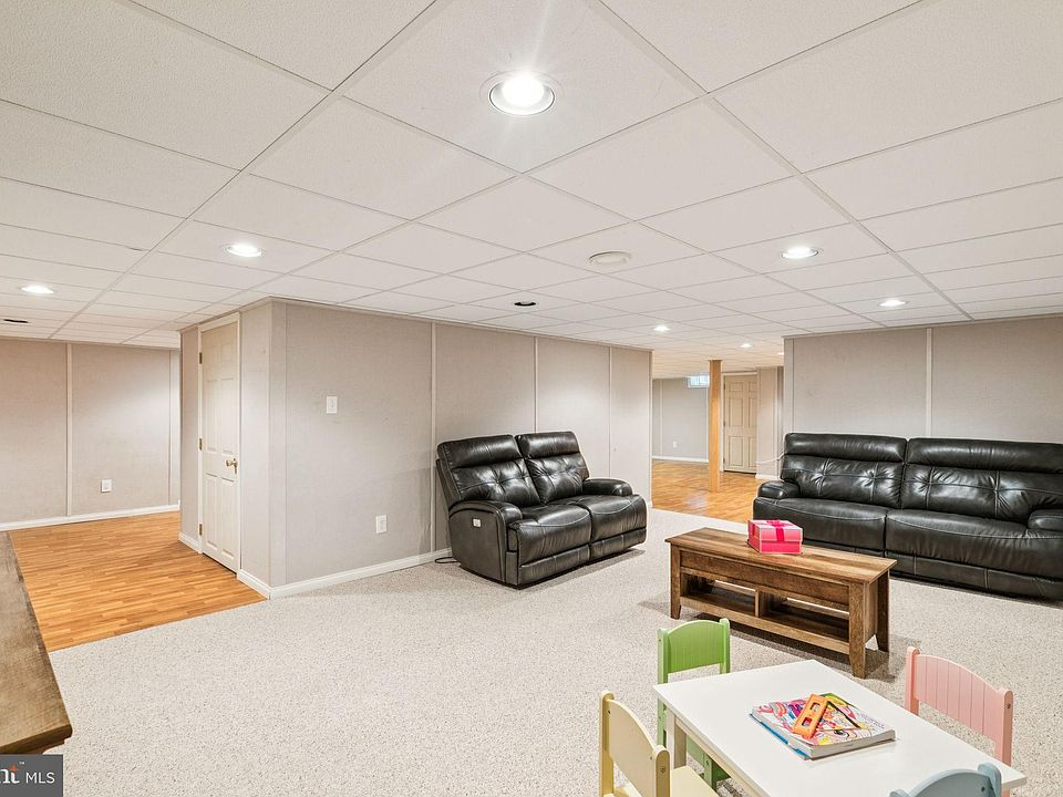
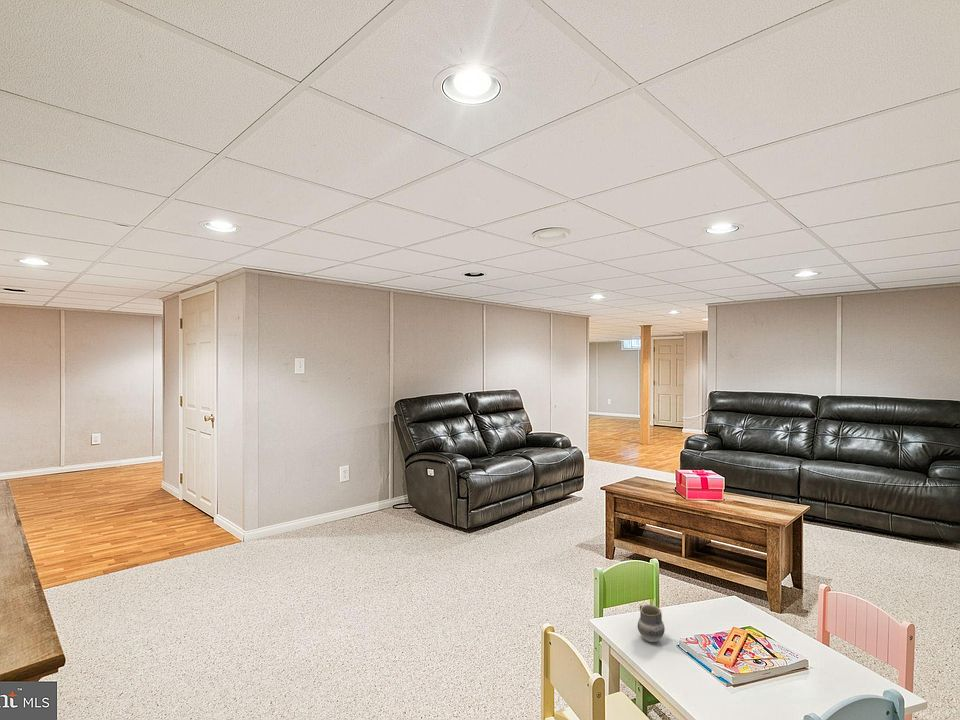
+ cup (649, 622)
